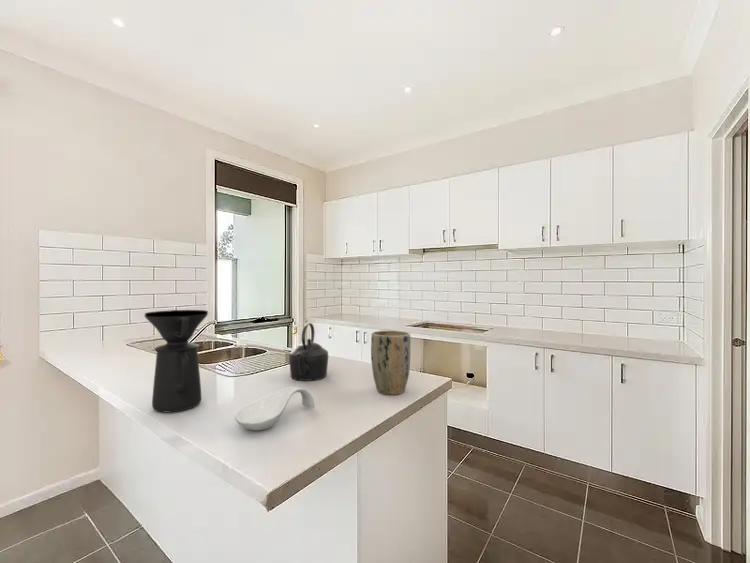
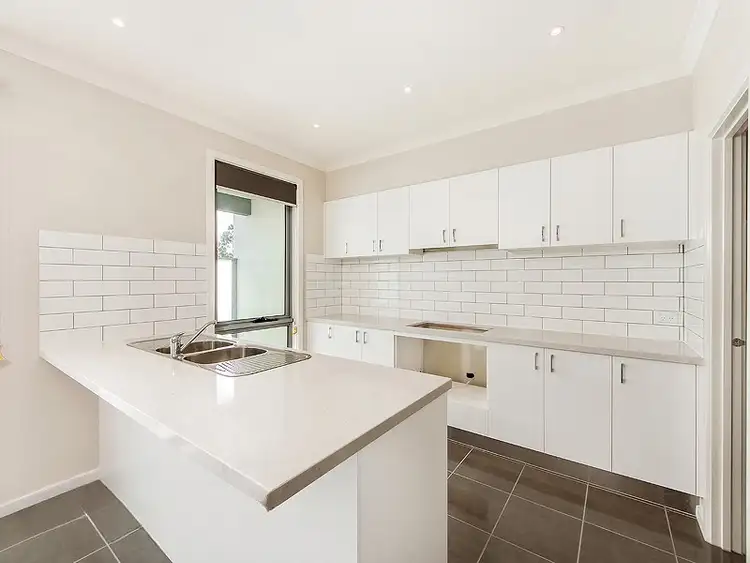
- spoon rest (277, 405)
- coffee maker (177, 358)
- plant pot (390, 361)
- kettle (306, 351)
